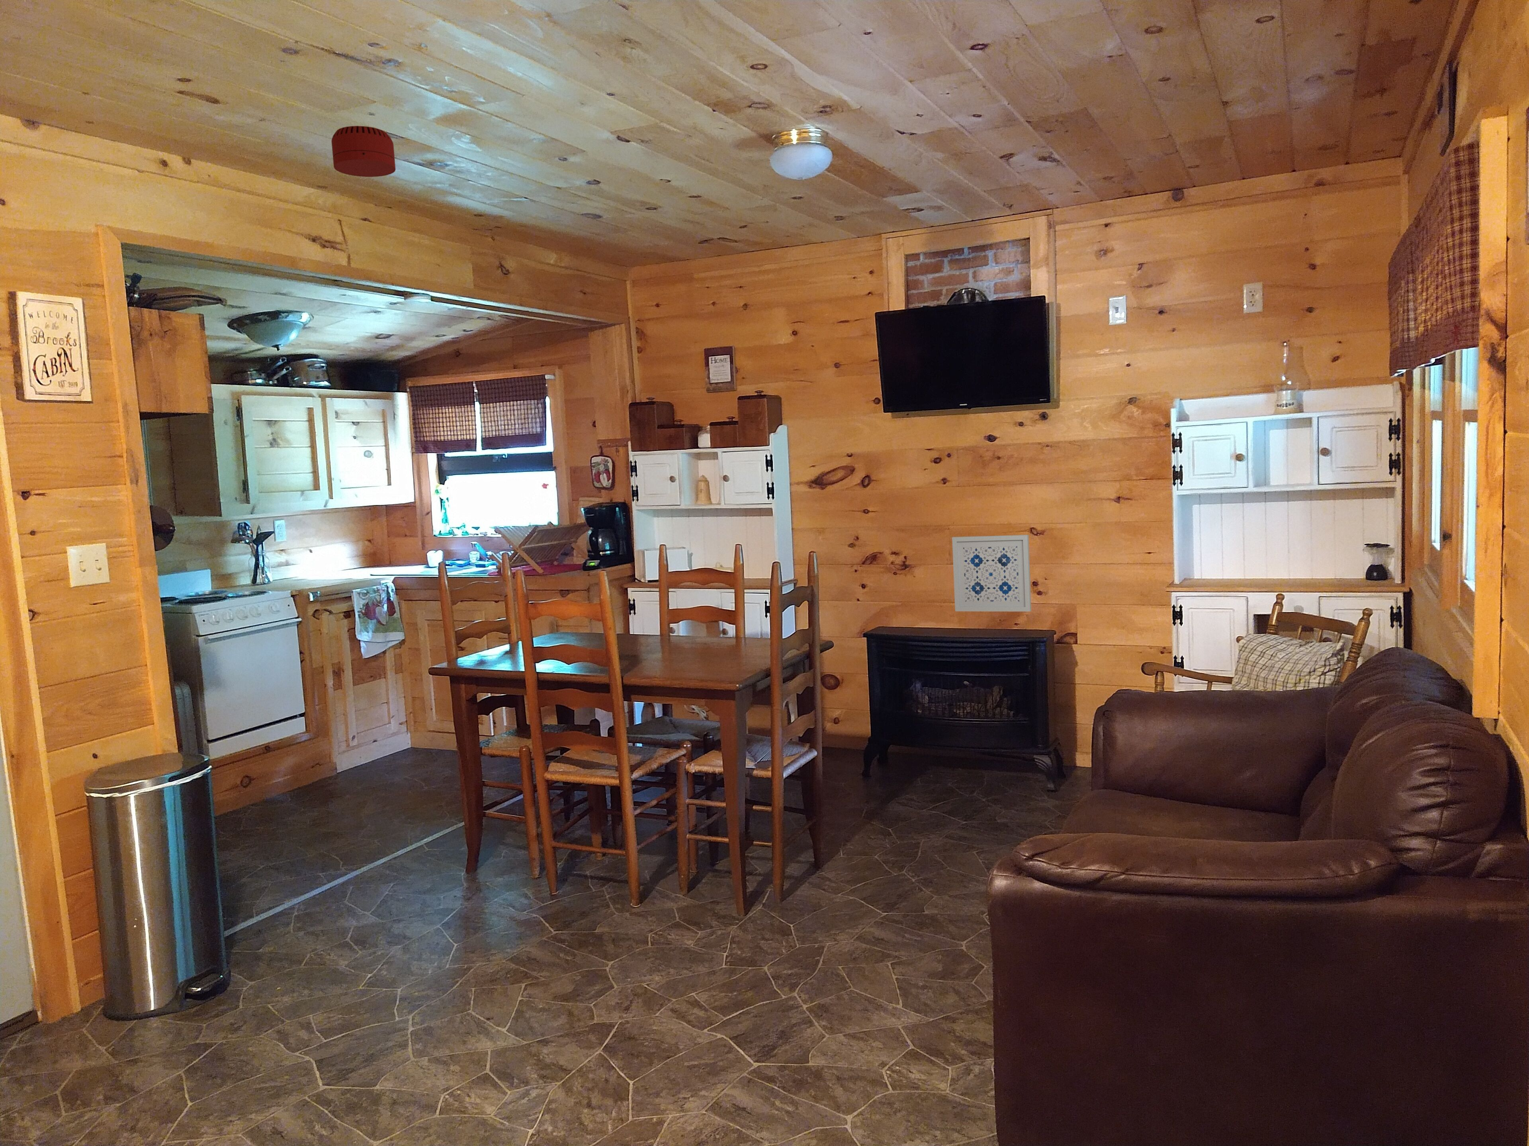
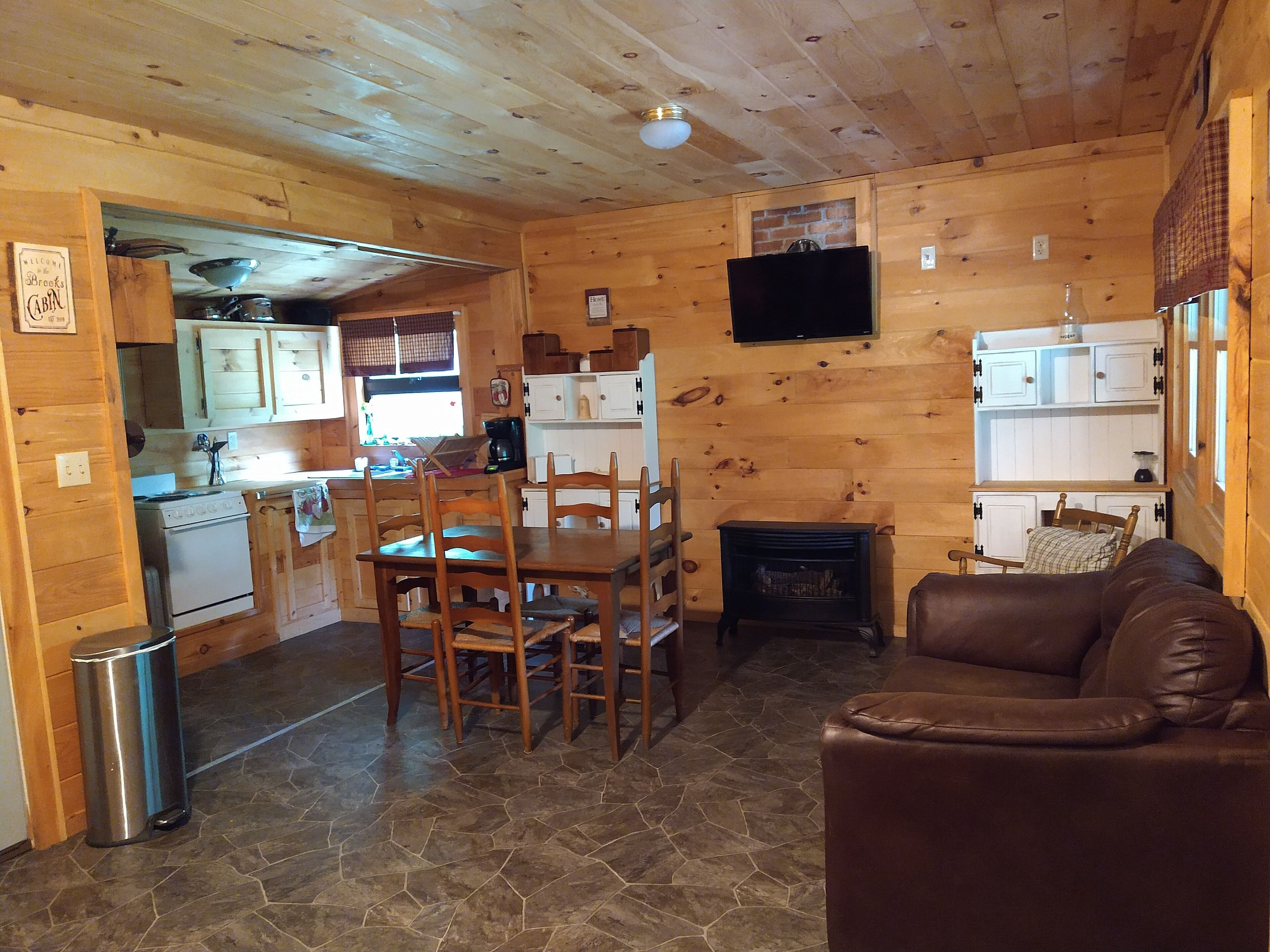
- wall art (991, 573)
- smoke detector (364, 150)
